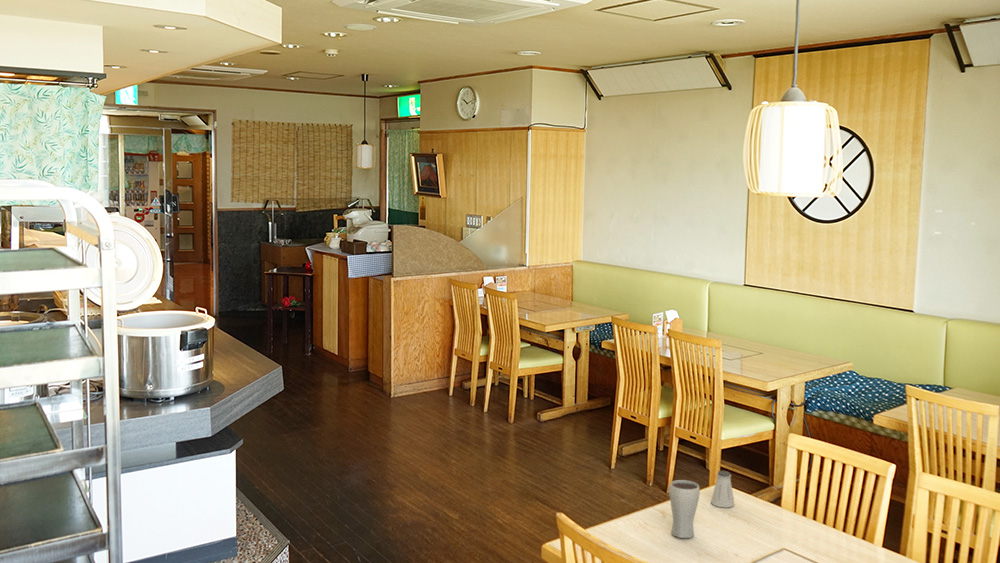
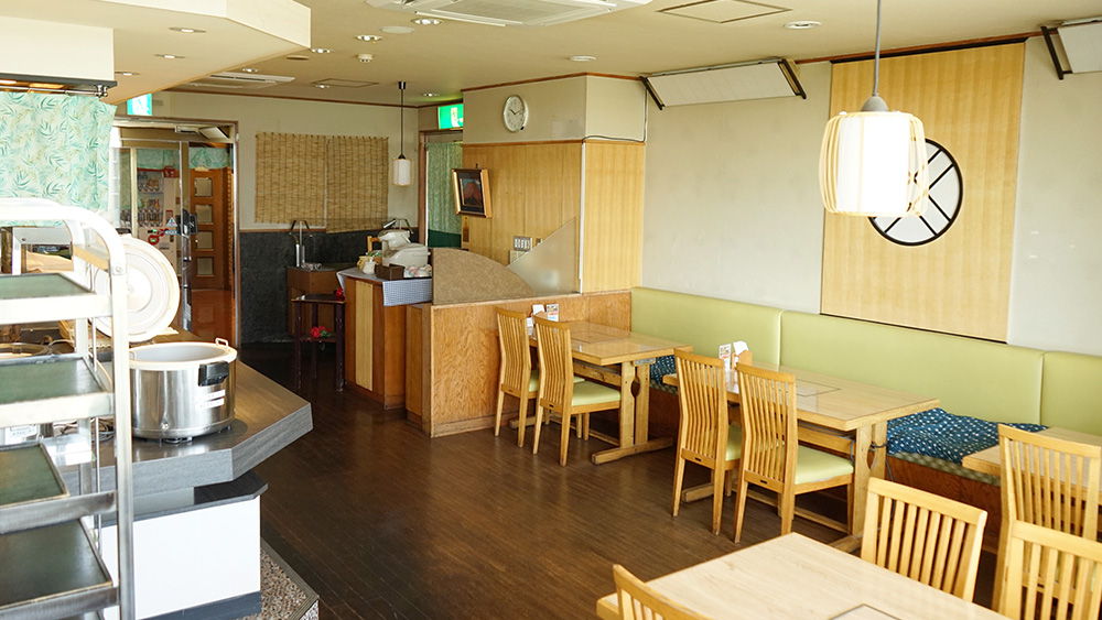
- drinking glass (683, 509)
- saltshaker (723, 487)
